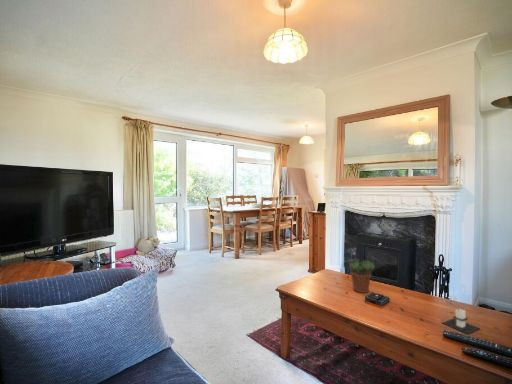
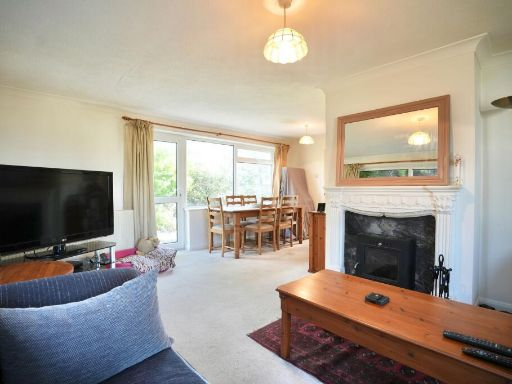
- potted plant (359, 275)
- architectural model (460, 317)
